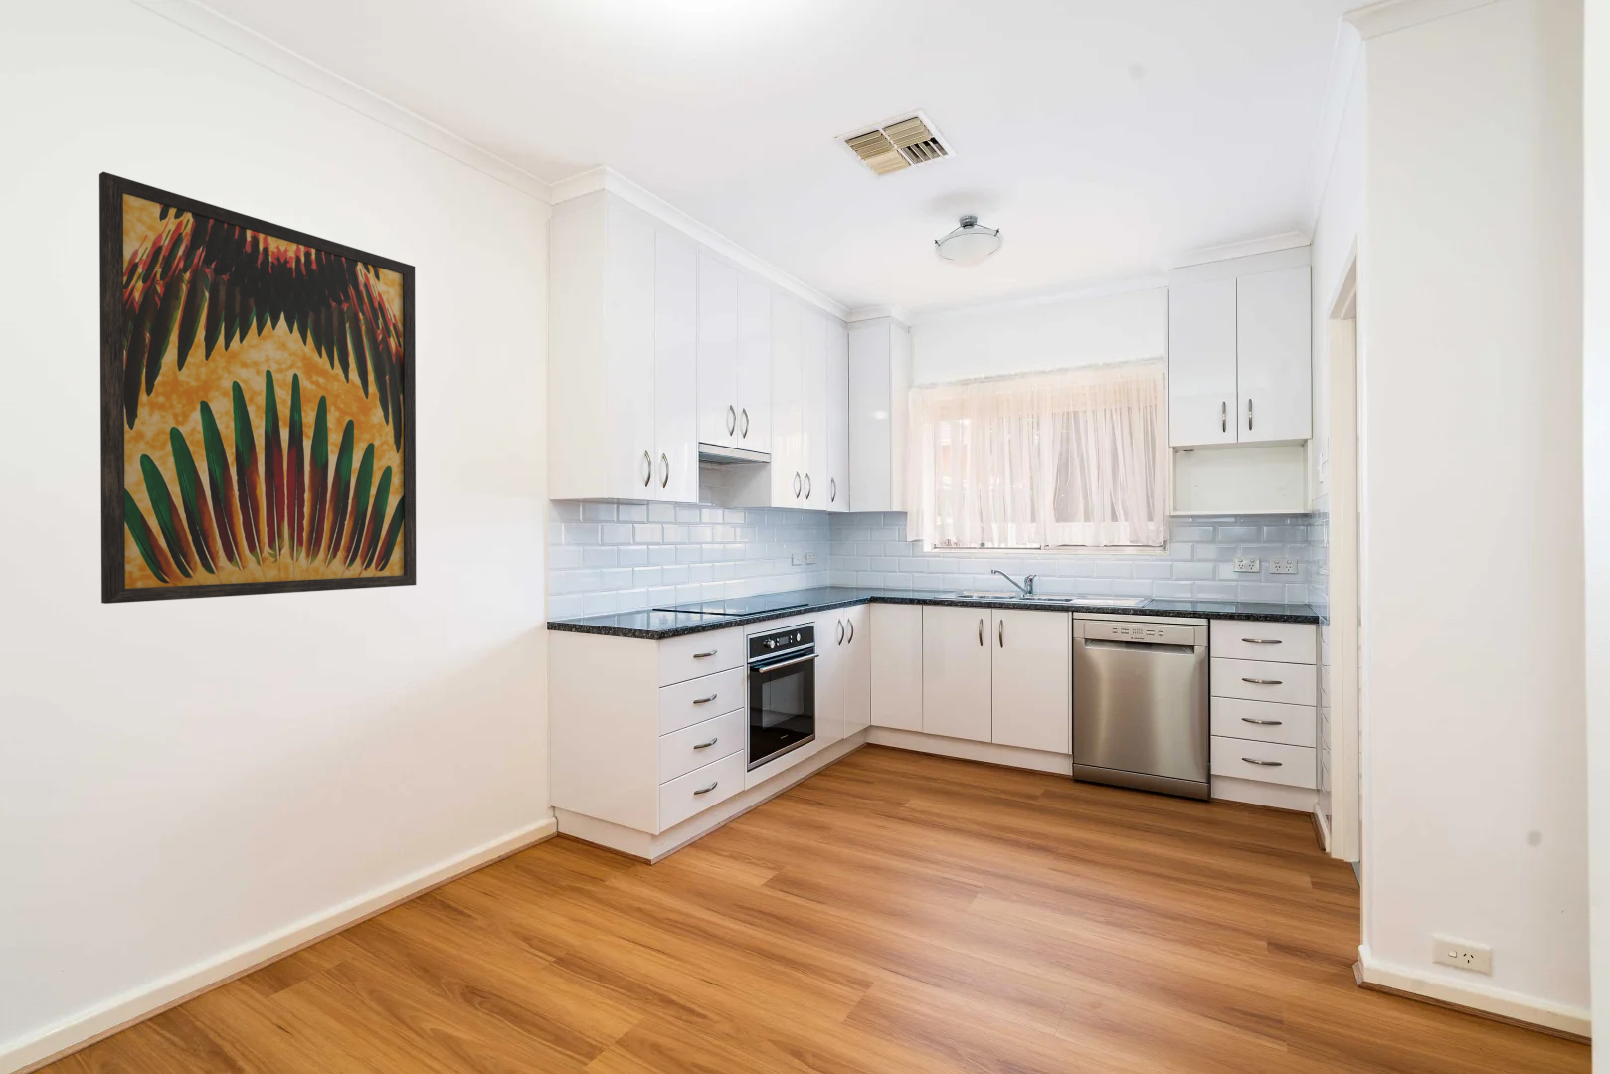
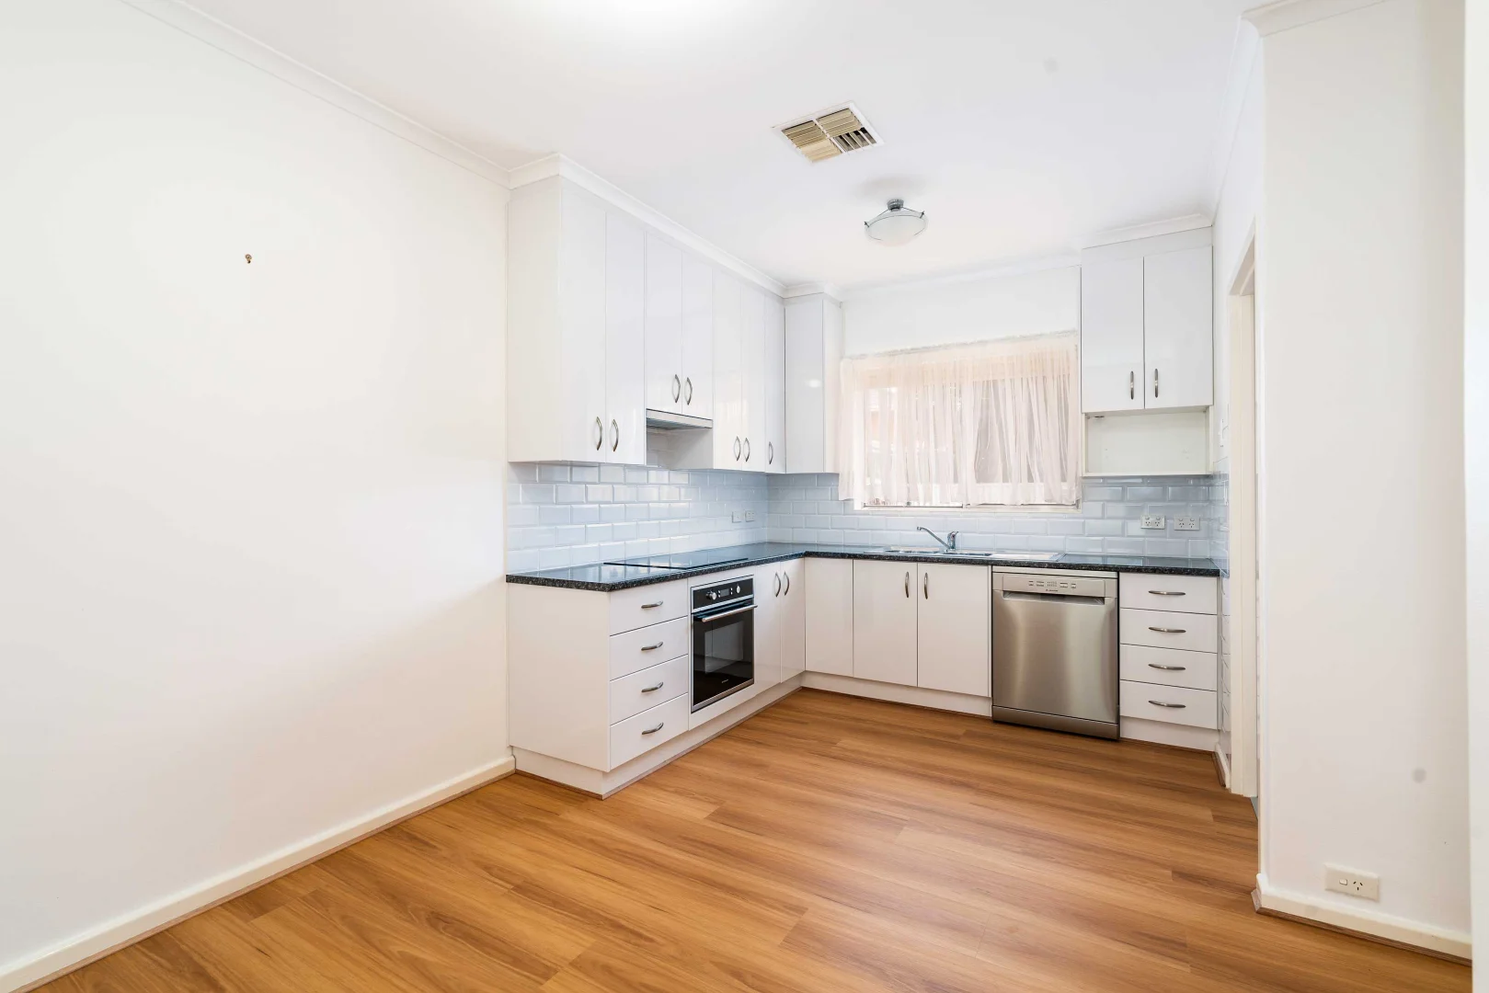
- wall art (281, 410)
